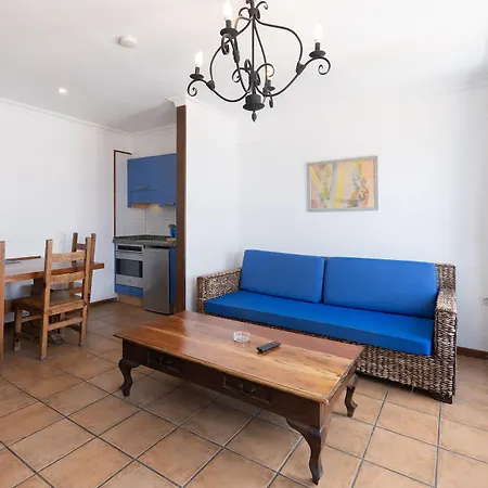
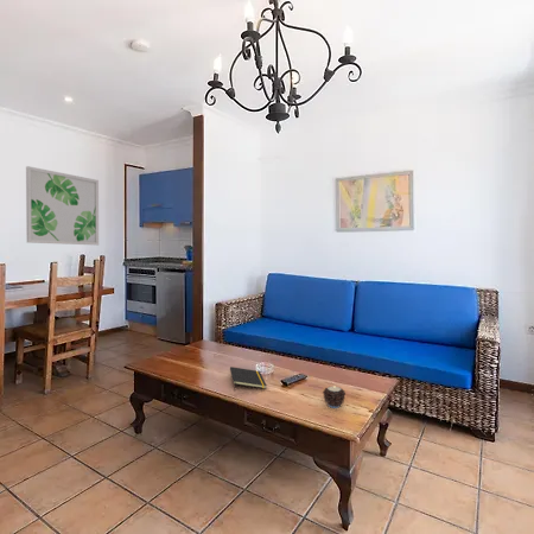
+ notepad (247, 376)
+ wall art (65, 209)
+ candle (333, 395)
